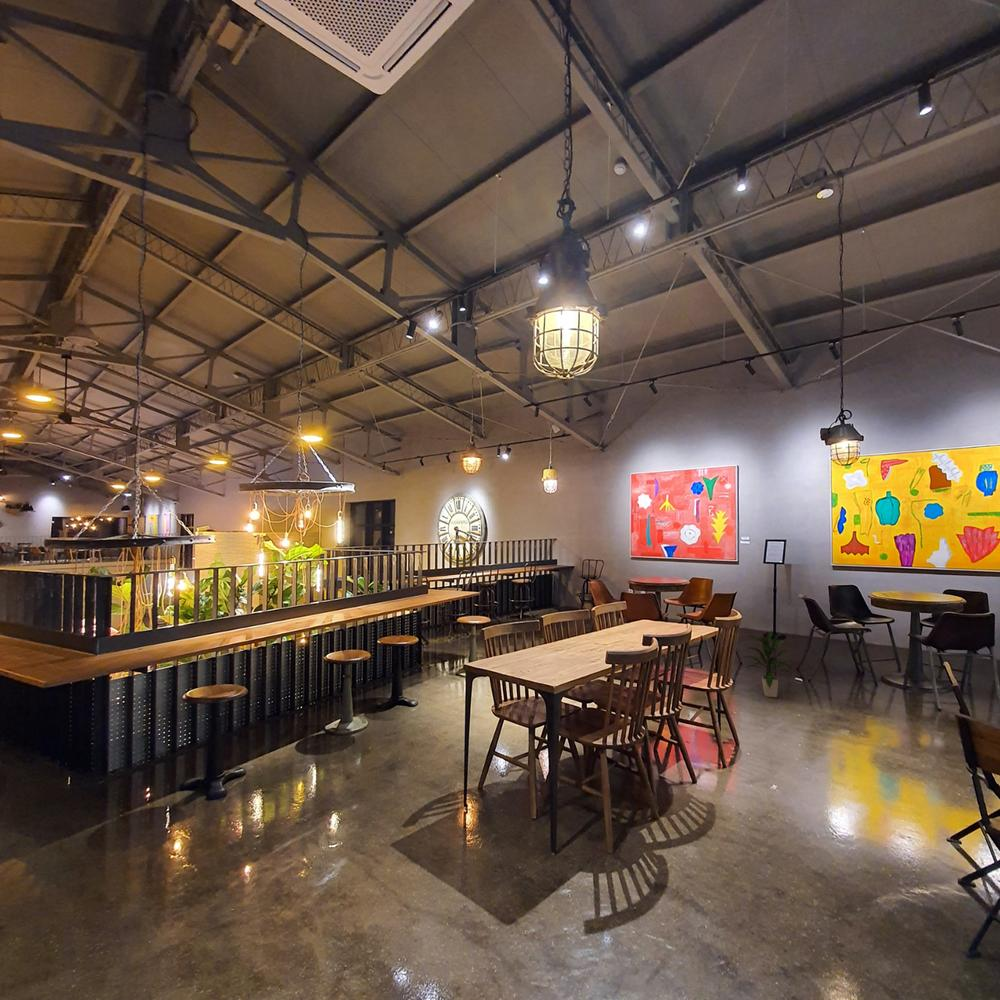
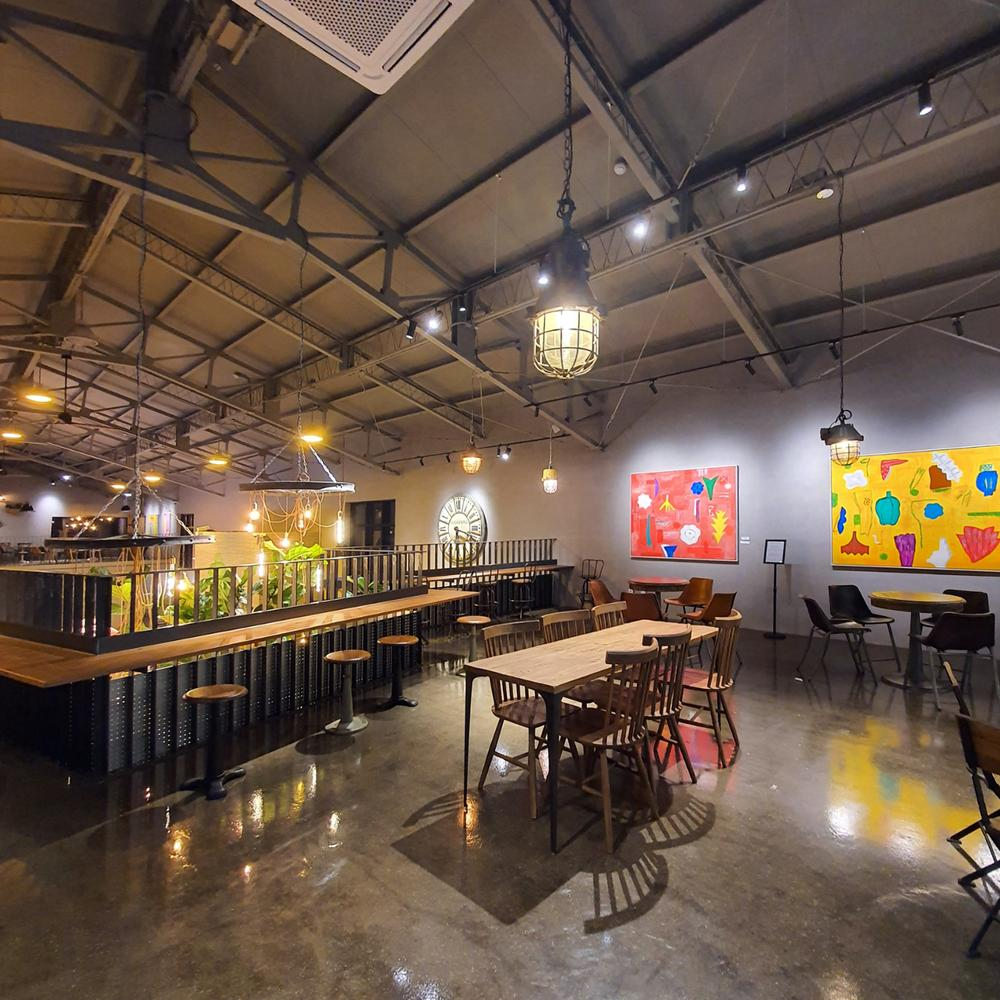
- indoor plant (768, 662)
